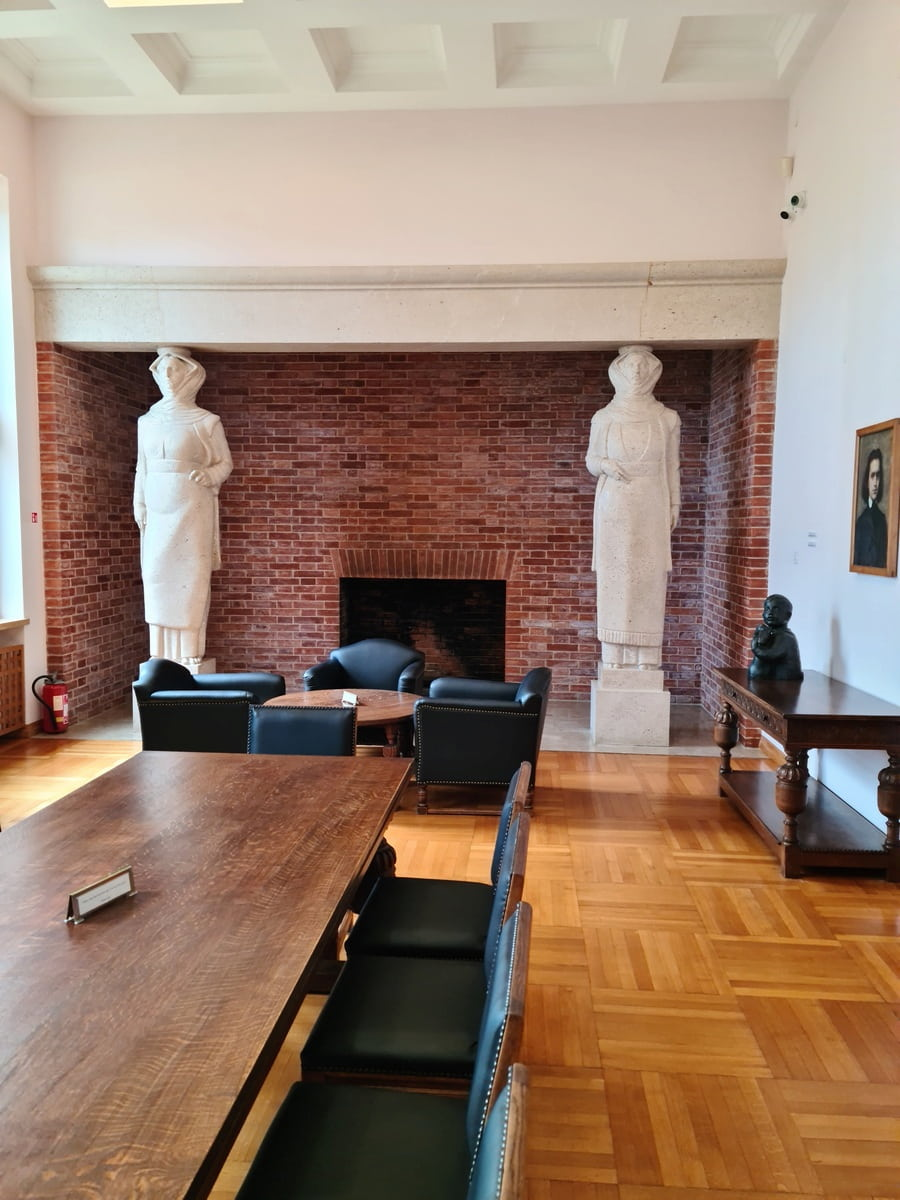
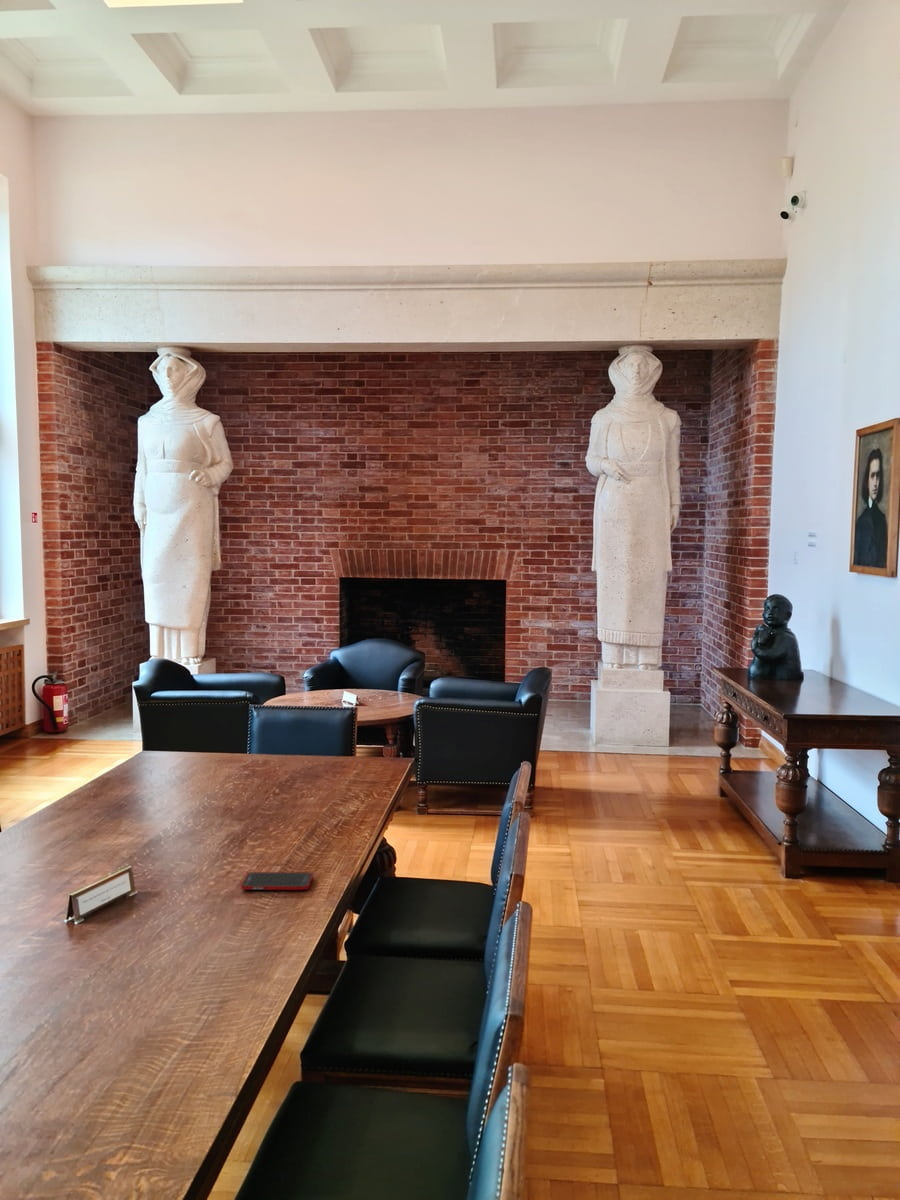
+ cell phone (277, 881)
